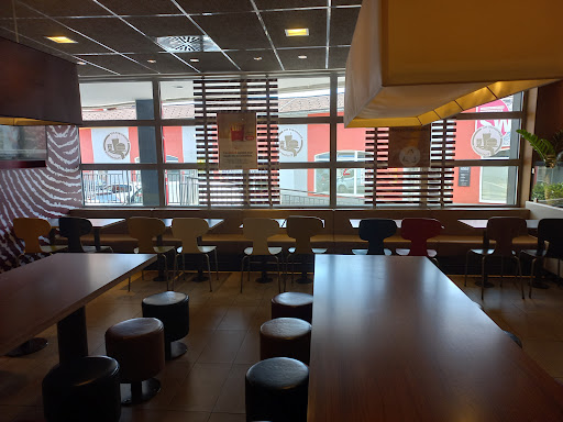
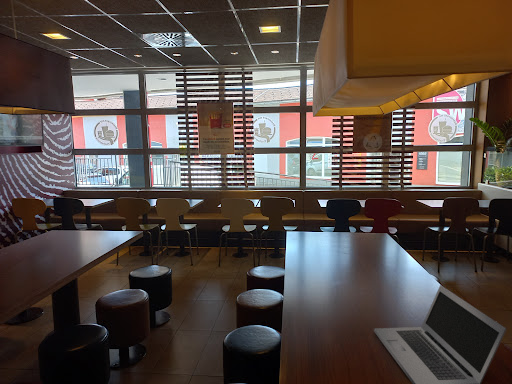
+ laptop (430, 330)
